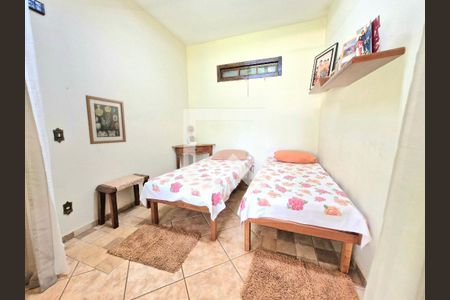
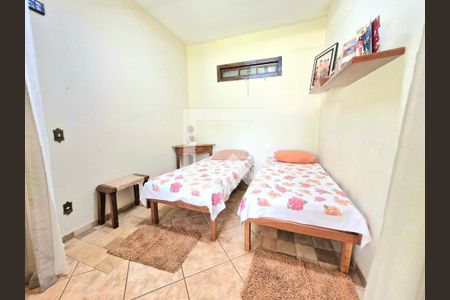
- wall art (108, 121)
